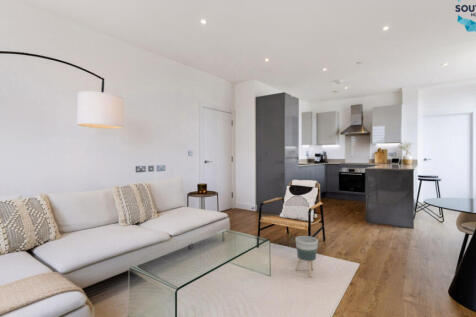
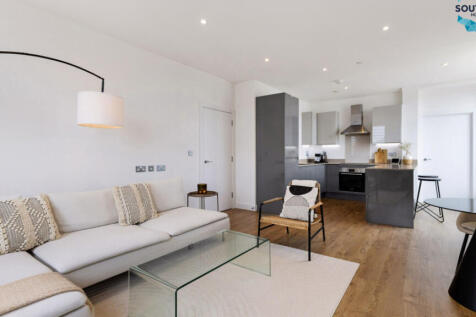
- planter (306, 255)
